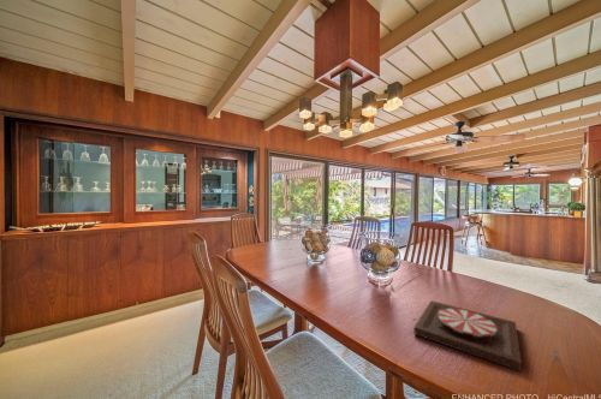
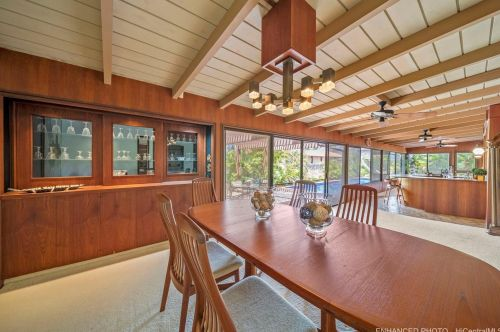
- plate (465, 324)
